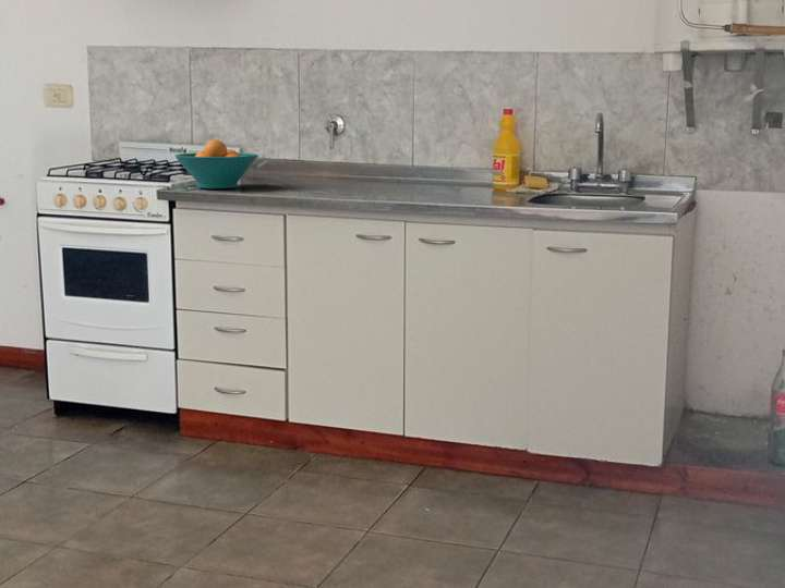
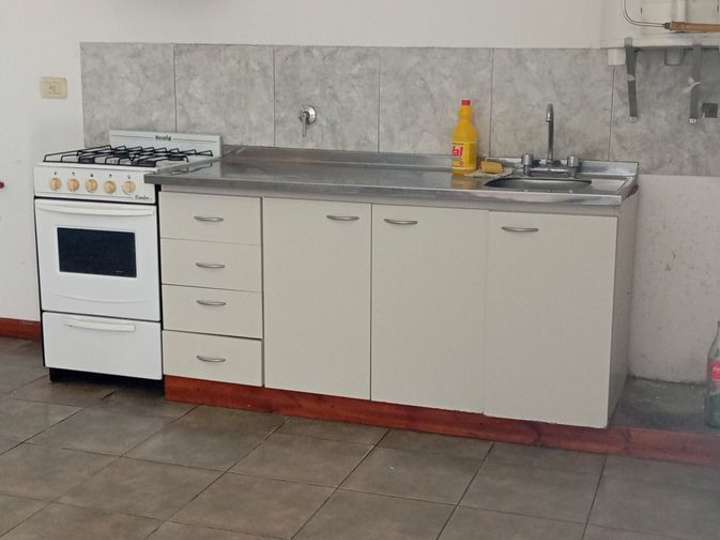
- fruit bowl (217, 163)
